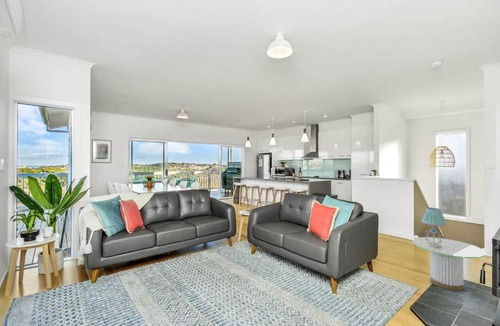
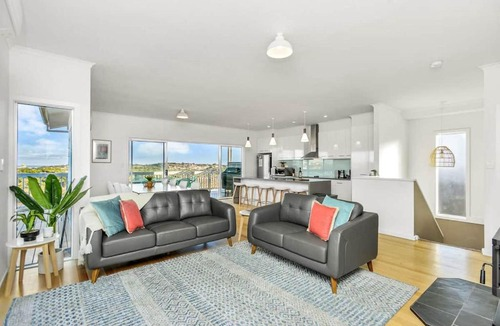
- table lamp (433, 227)
- side table (446, 265)
